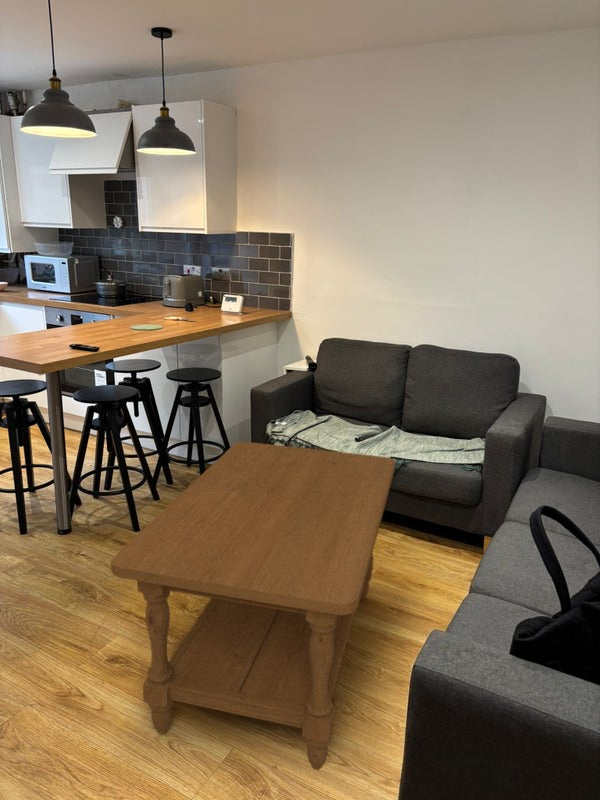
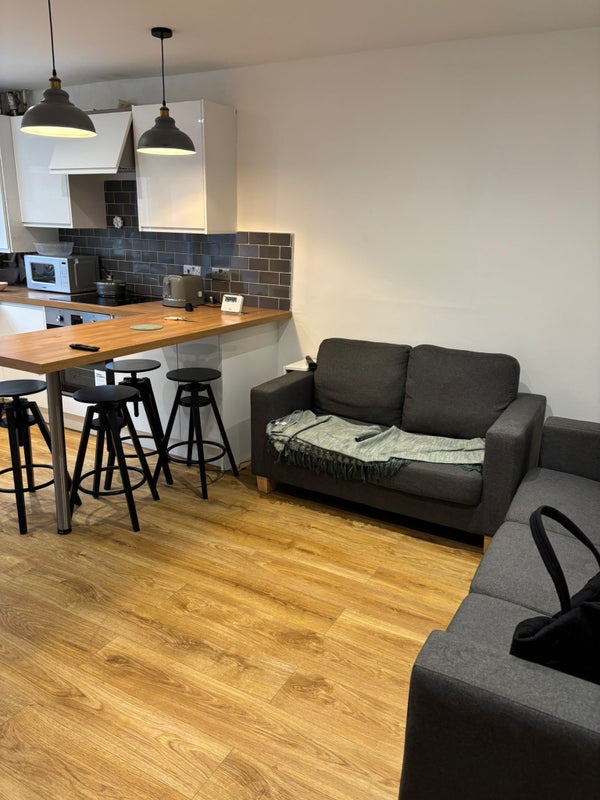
- coffee table (278, 580)
